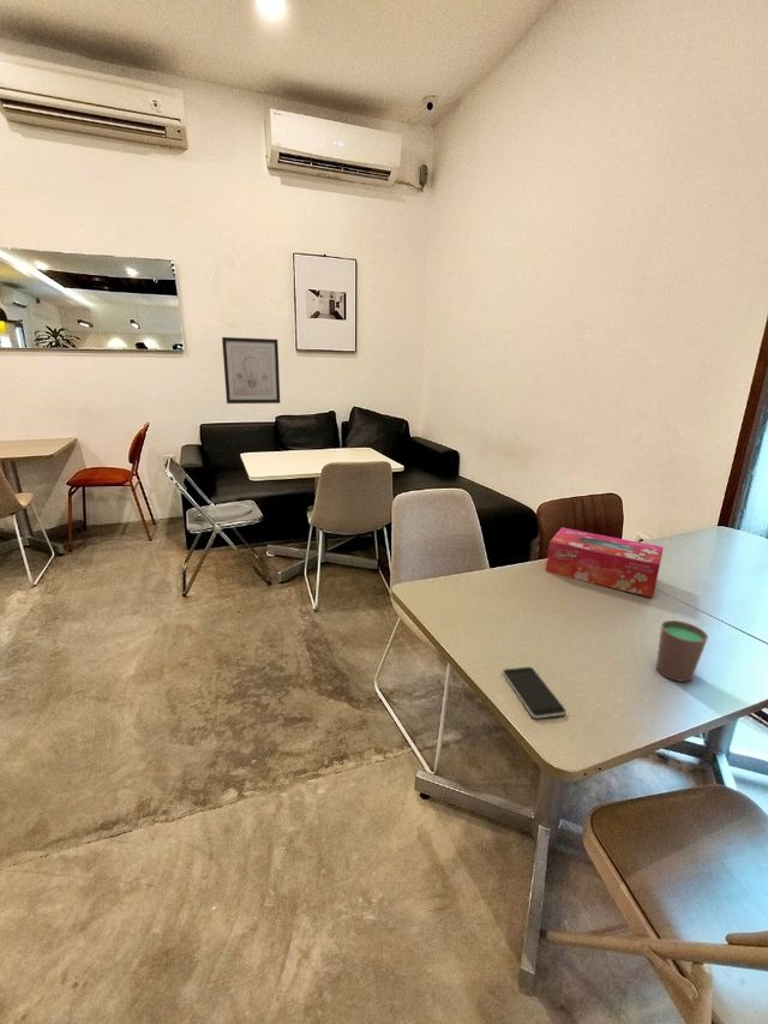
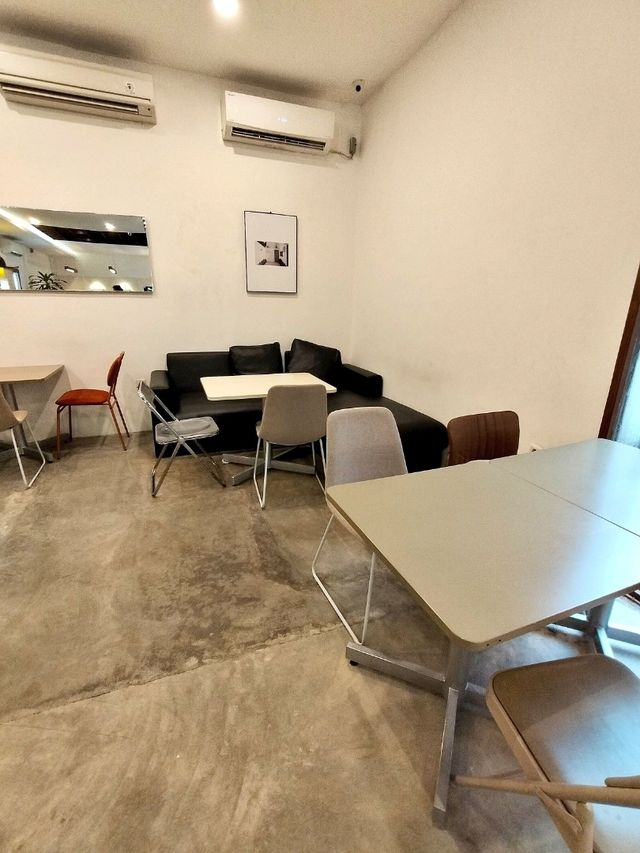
- smartphone (532, 690)
- tissue box (602, 559)
- cup (678, 651)
- wall art (252, 371)
